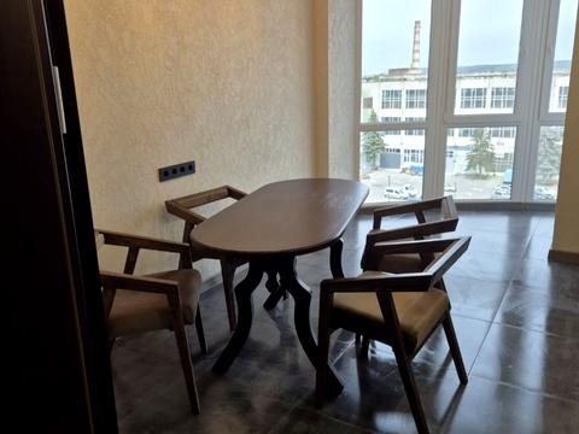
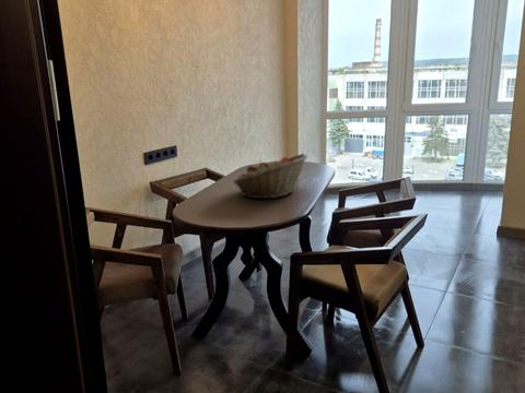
+ fruit basket (271, 174)
